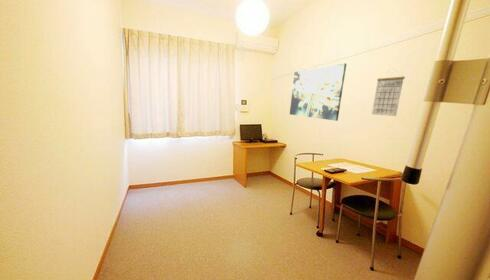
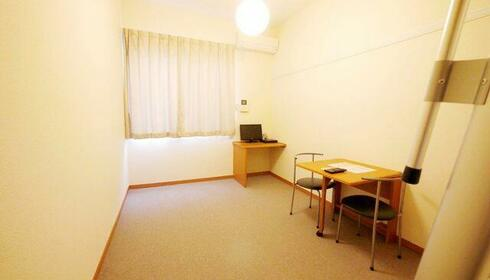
- calendar (387, 92)
- wall art (313, 93)
